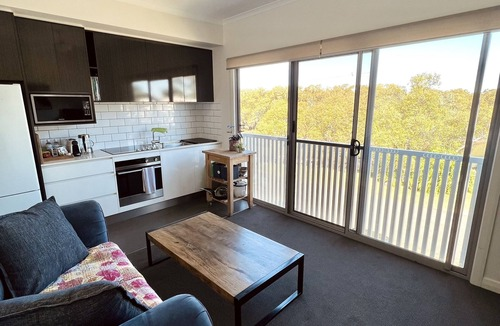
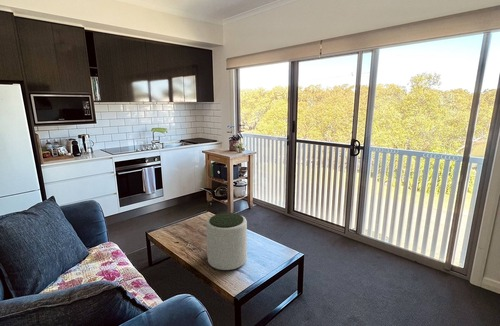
+ plant pot (227, 240)
